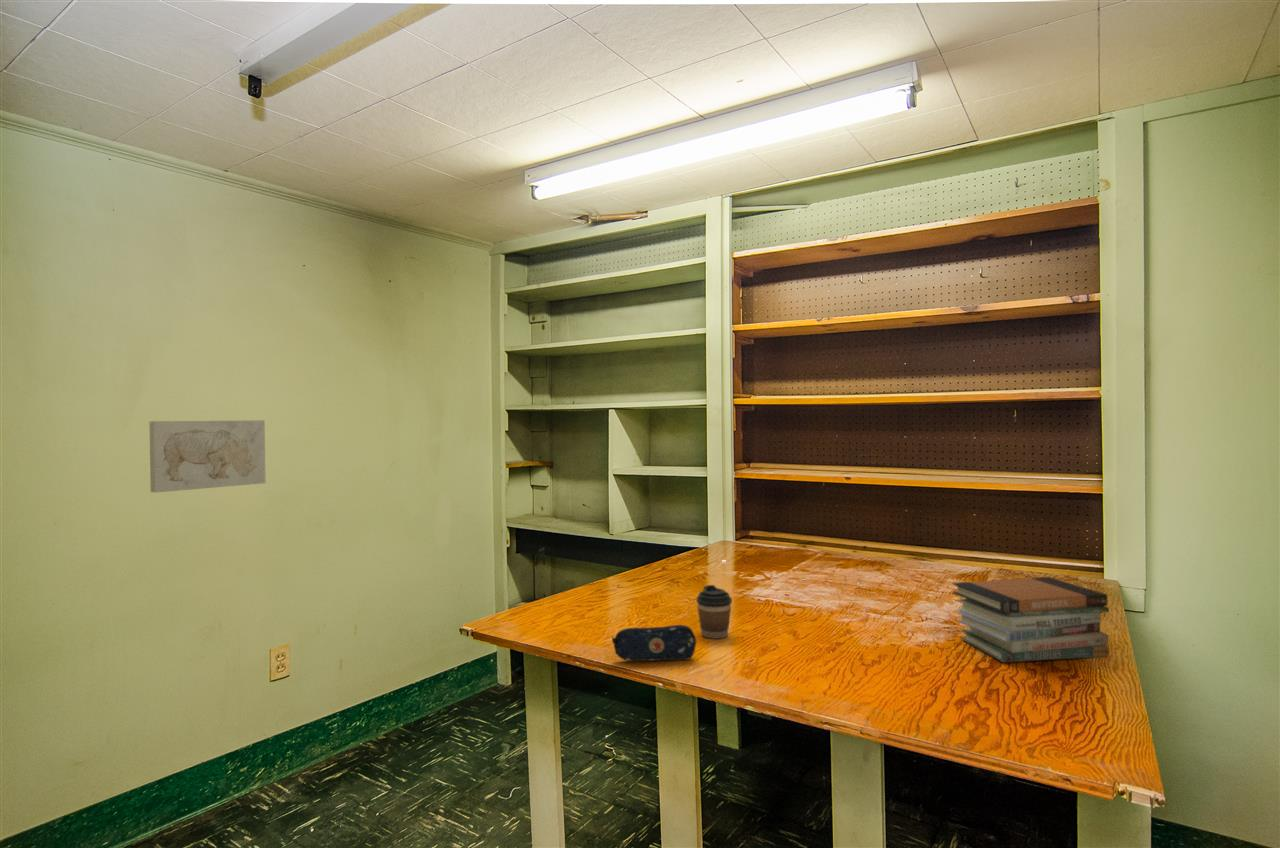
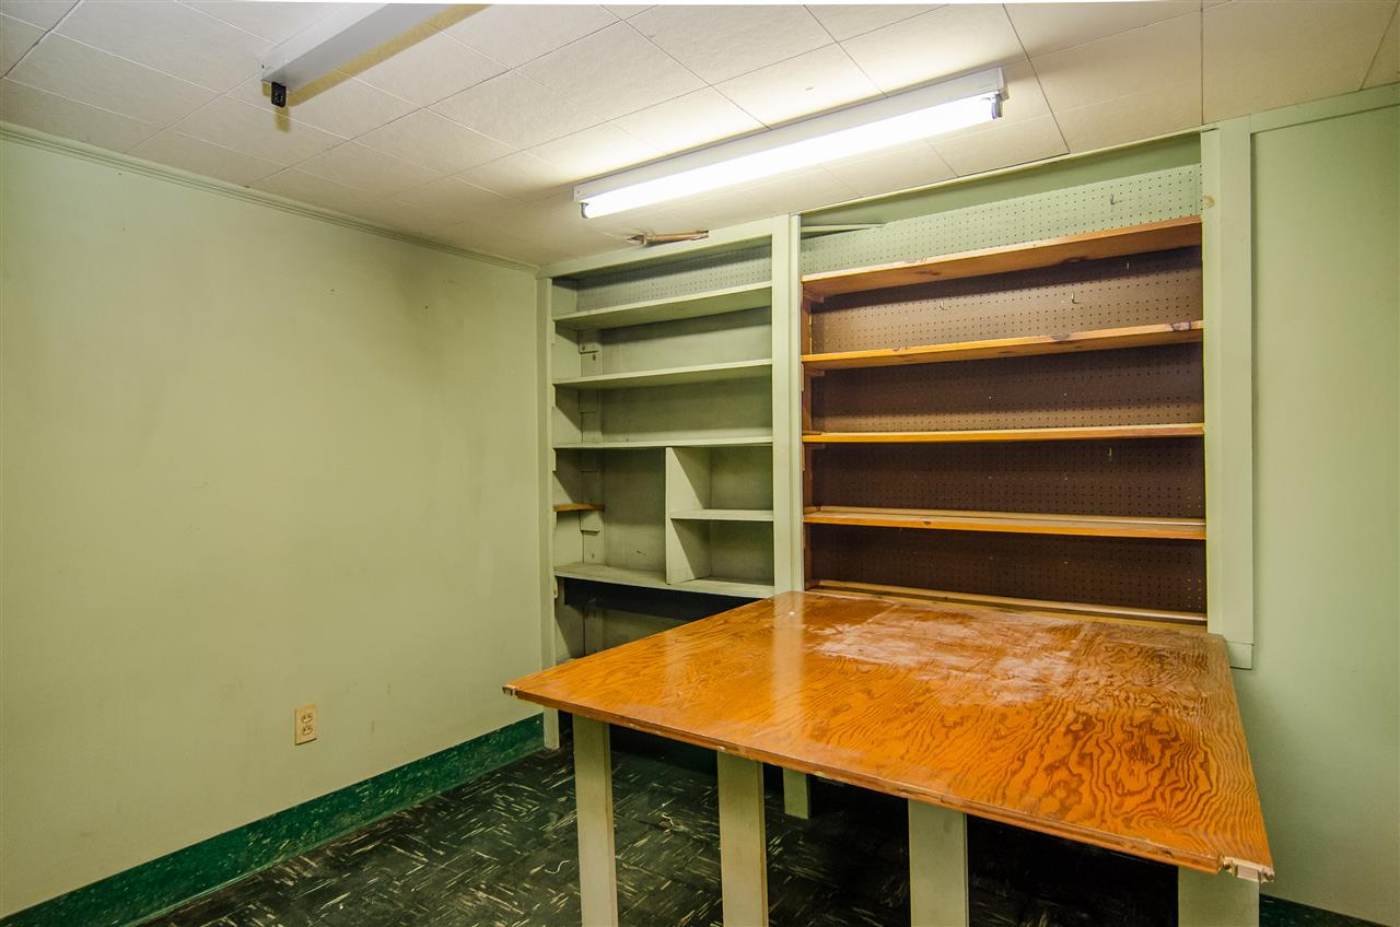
- coffee cup (714, 610)
- book stack (1028, 618)
- wall art (210, 454)
- pencil case (655, 643)
